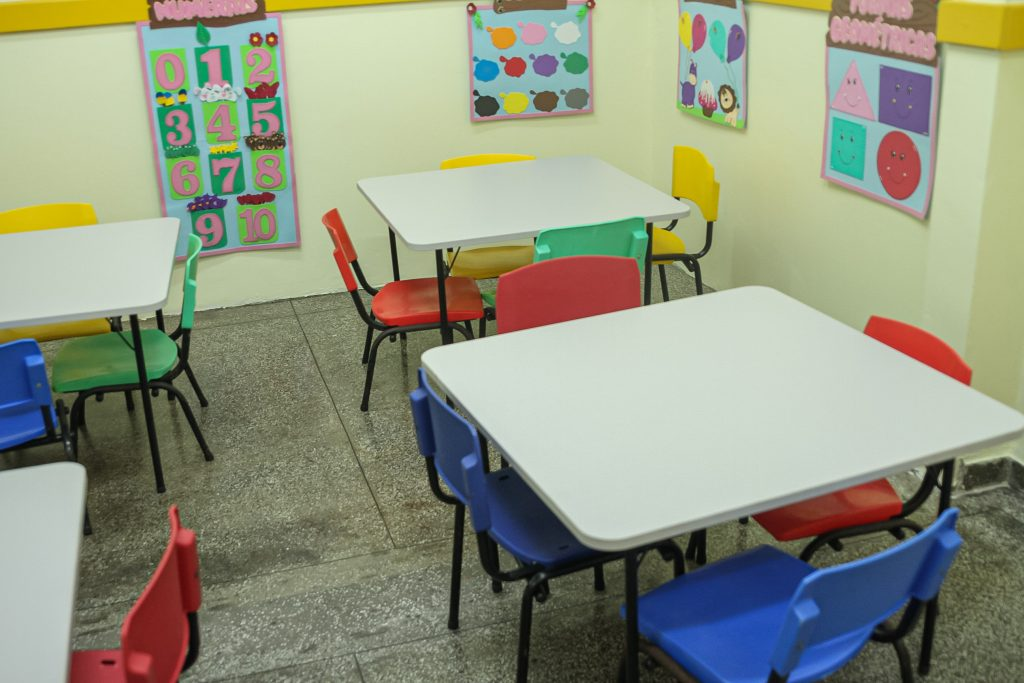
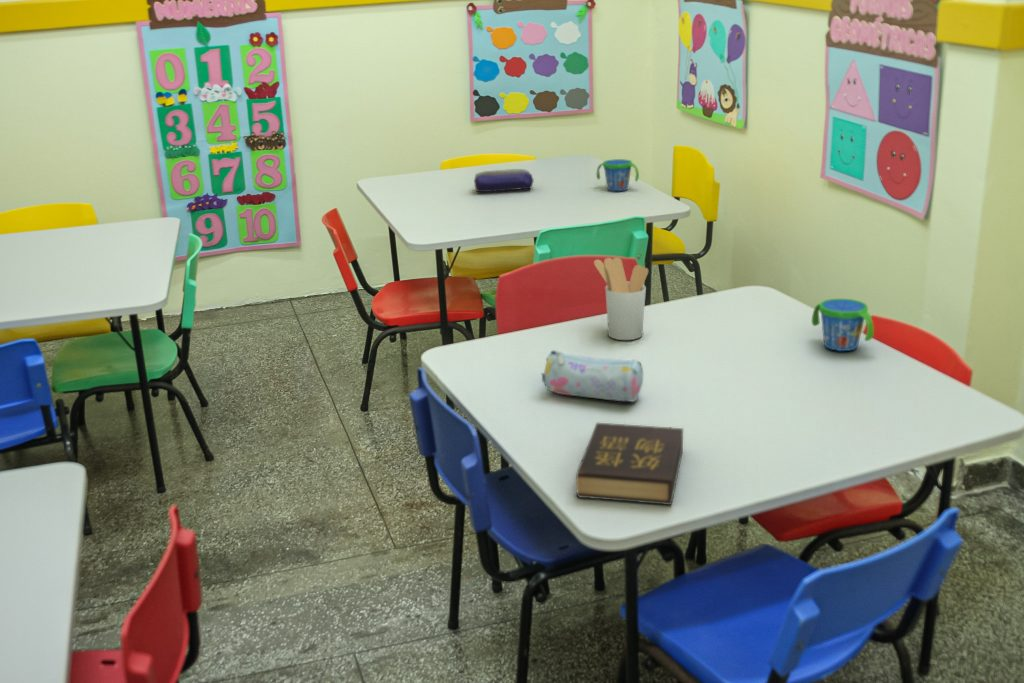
+ pencil case (504, 180)
+ hardback book (631, 461)
+ utensil holder (619, 296)
+ pencil case (593, 375)
+ snack cup (842, 326)
+ snack cup (617, 175)
